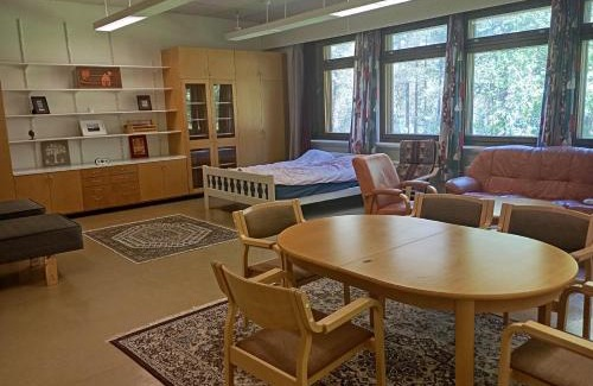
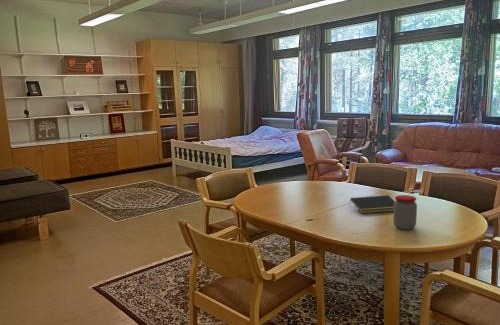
+ notepad (375, 204)
+ jar (405, 212)
